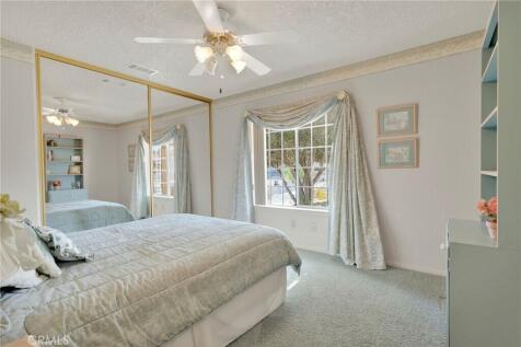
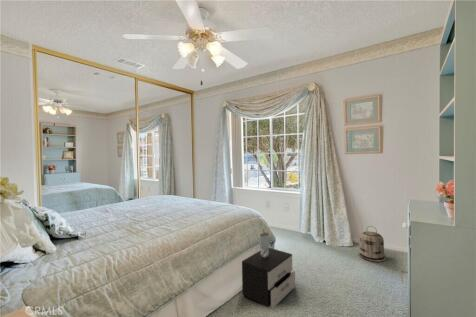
+ basket (371, 241)
+ nightstand (269, 263)
